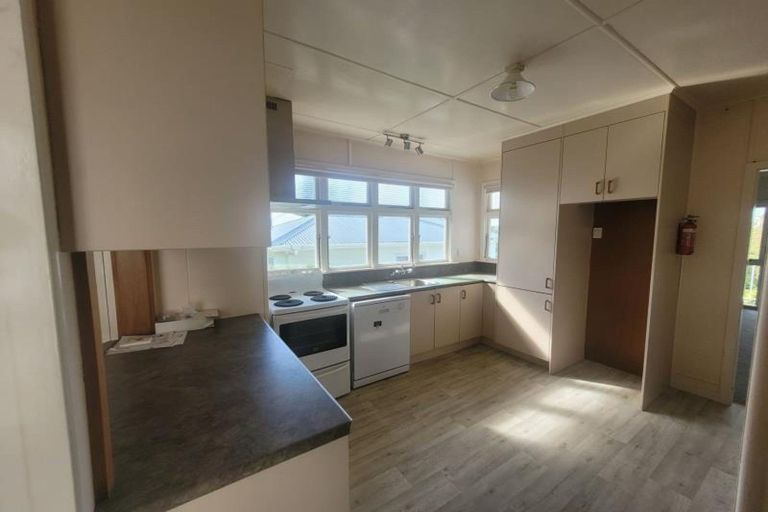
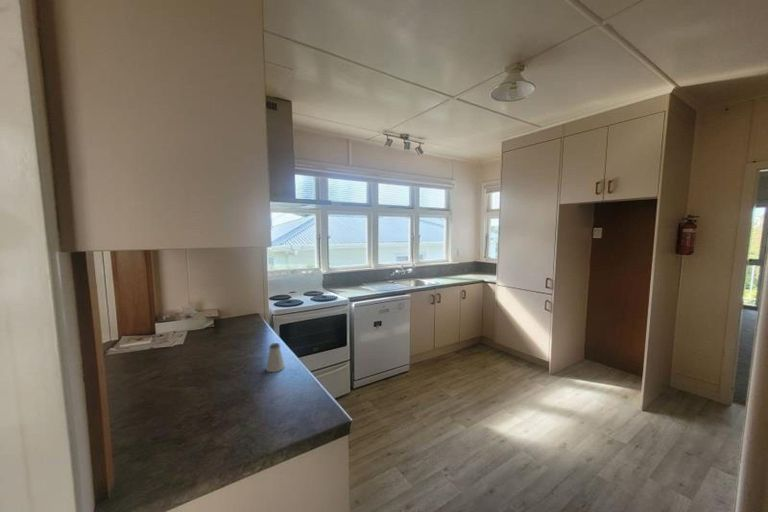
+ saltshaker (275, 356)
